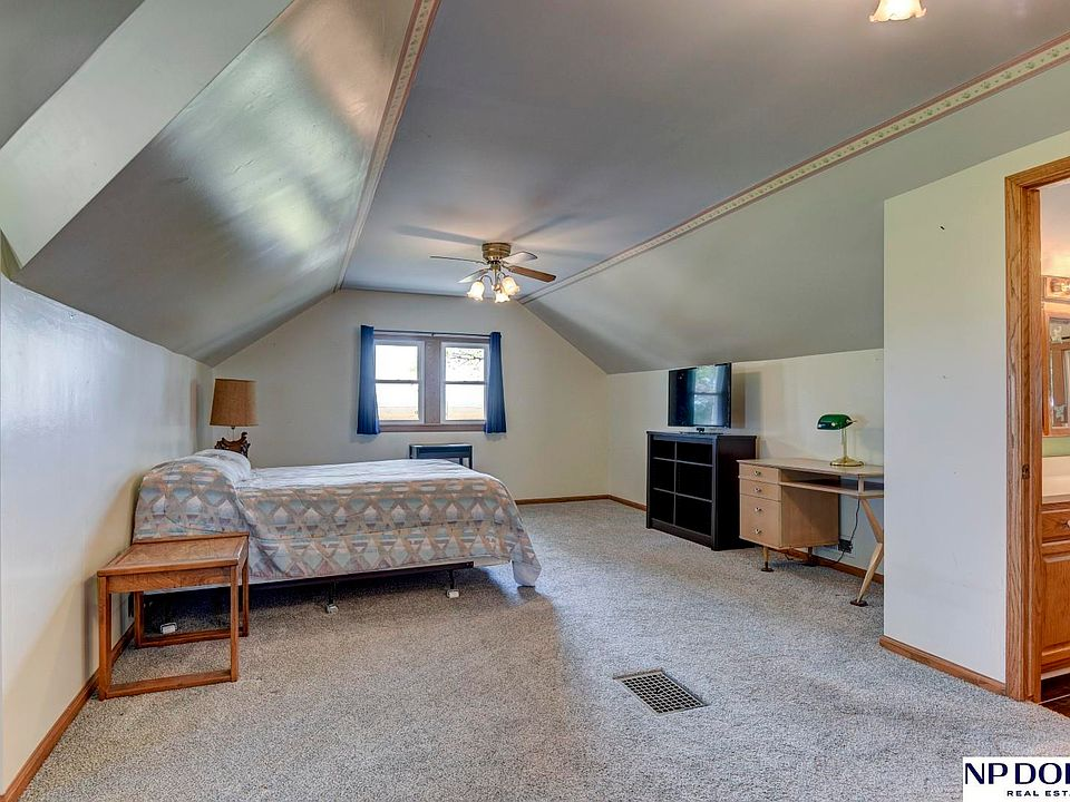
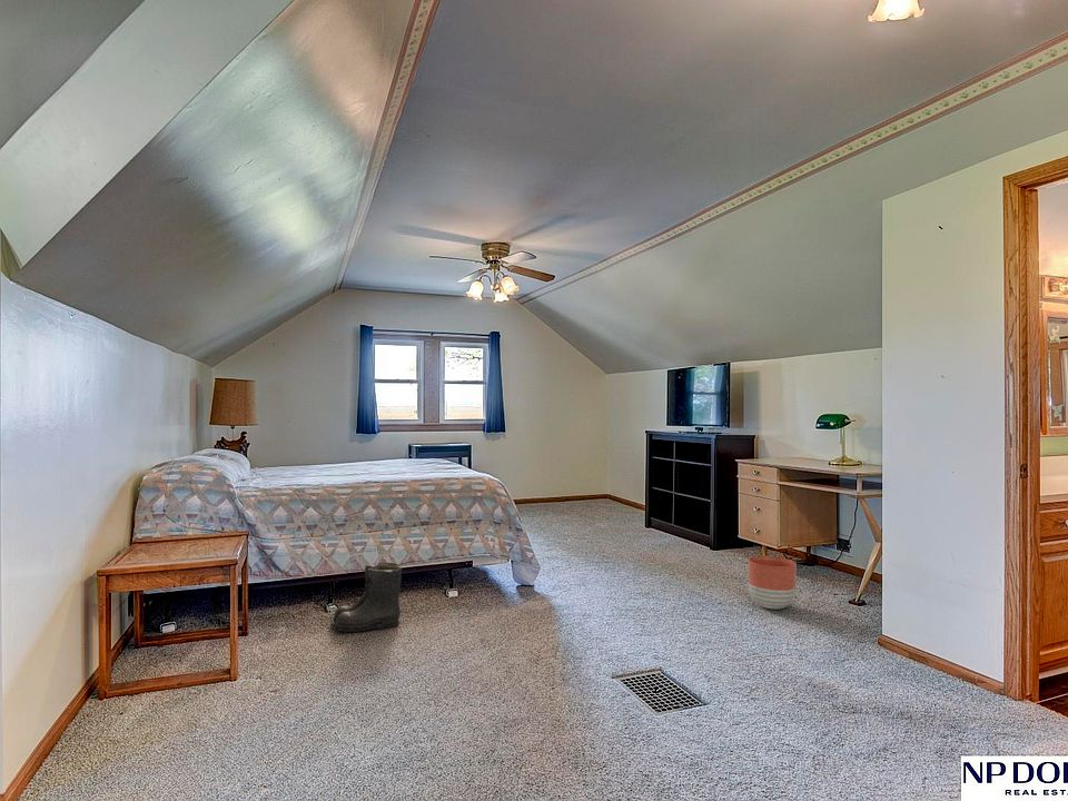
+ planter (771, 584)
+ boots (367, 594)
